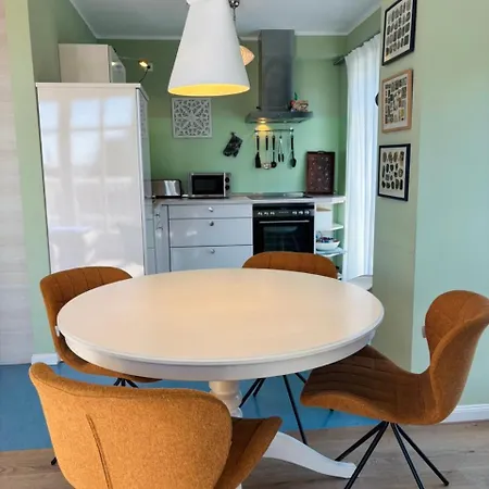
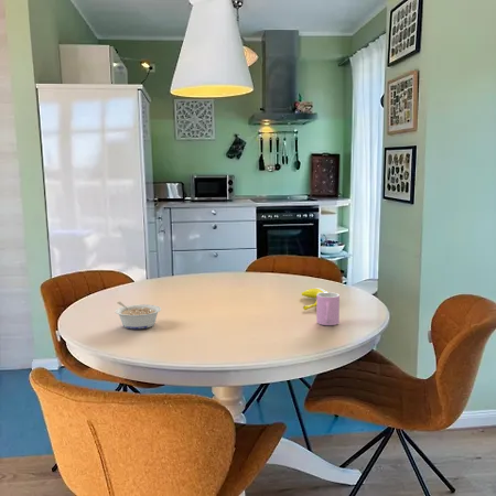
+ legume (137, 315)
+ cup (327, 310)
+ banana (315, 296)
